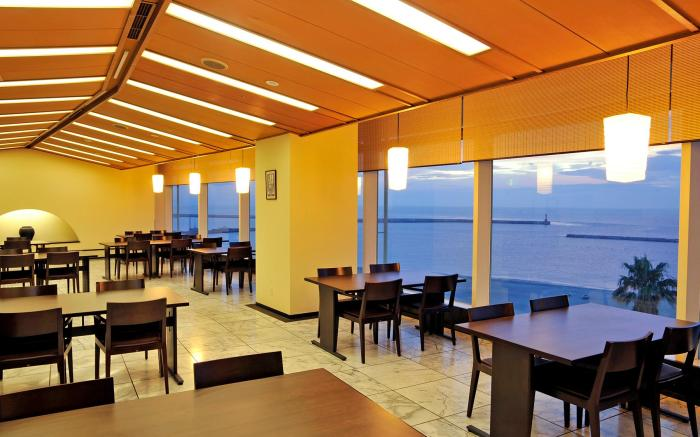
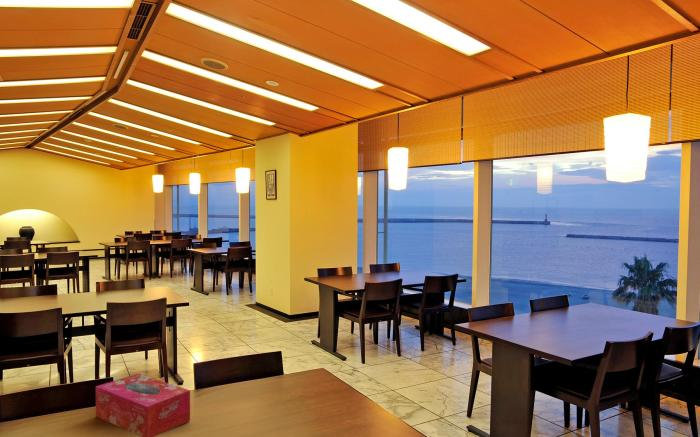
+ tissue box (142, 403)
